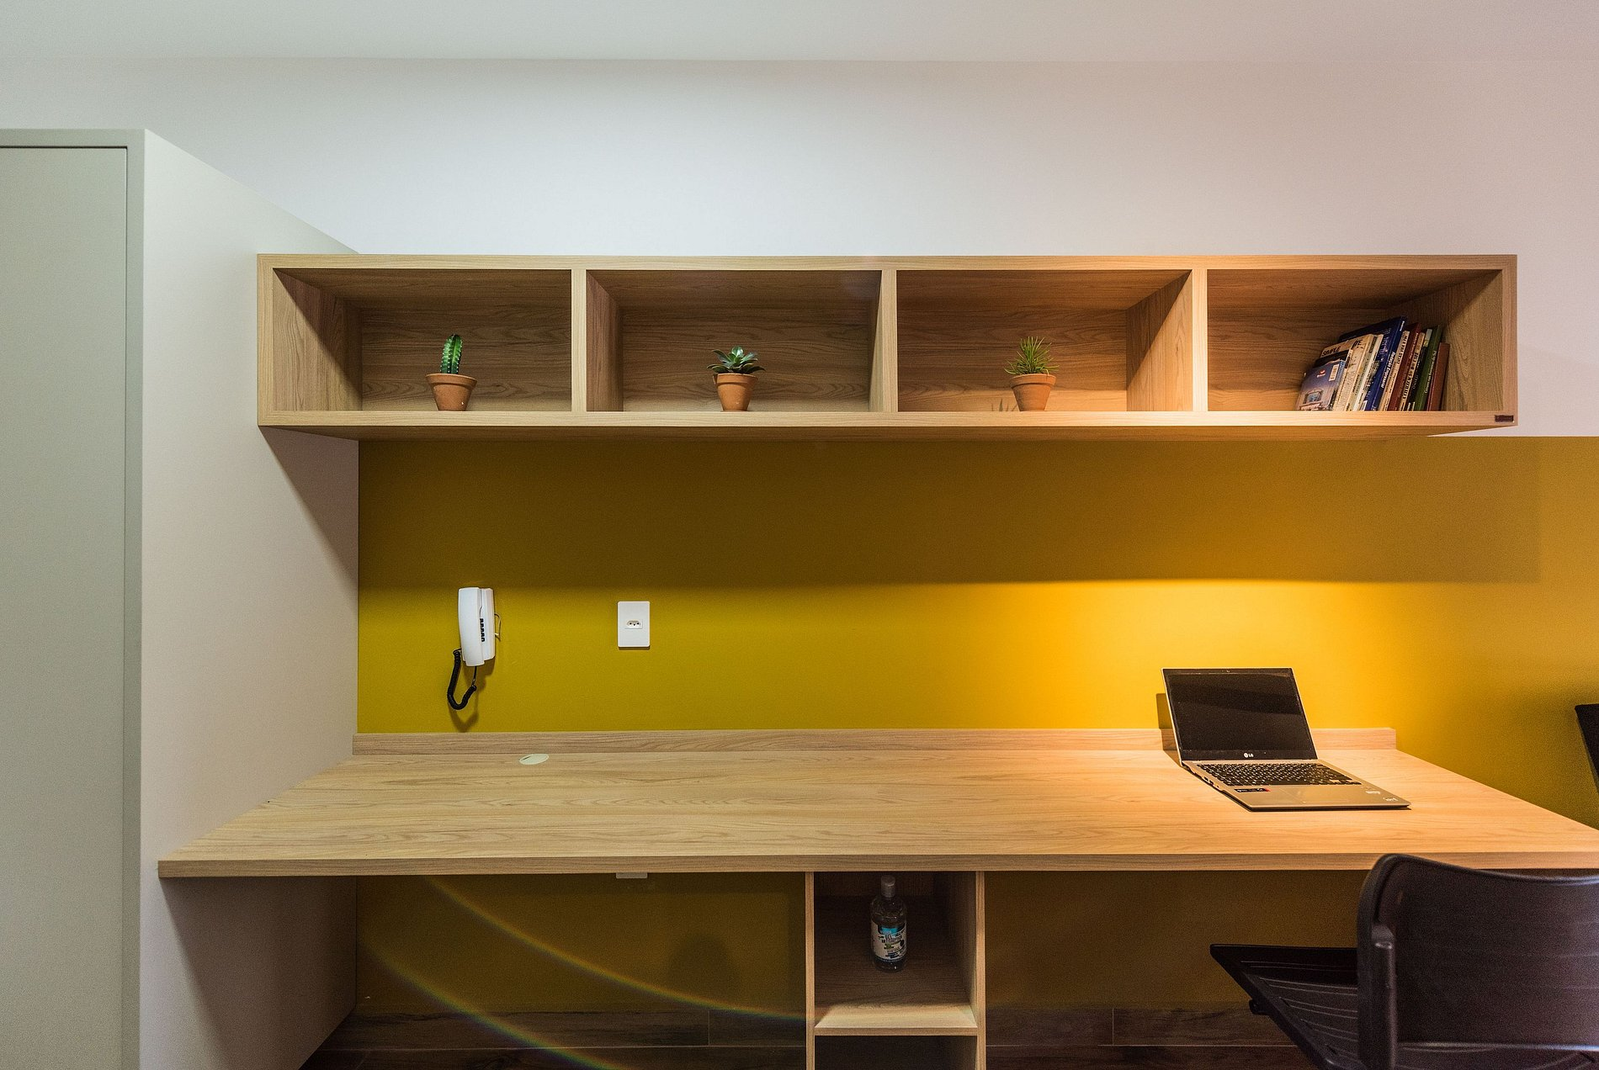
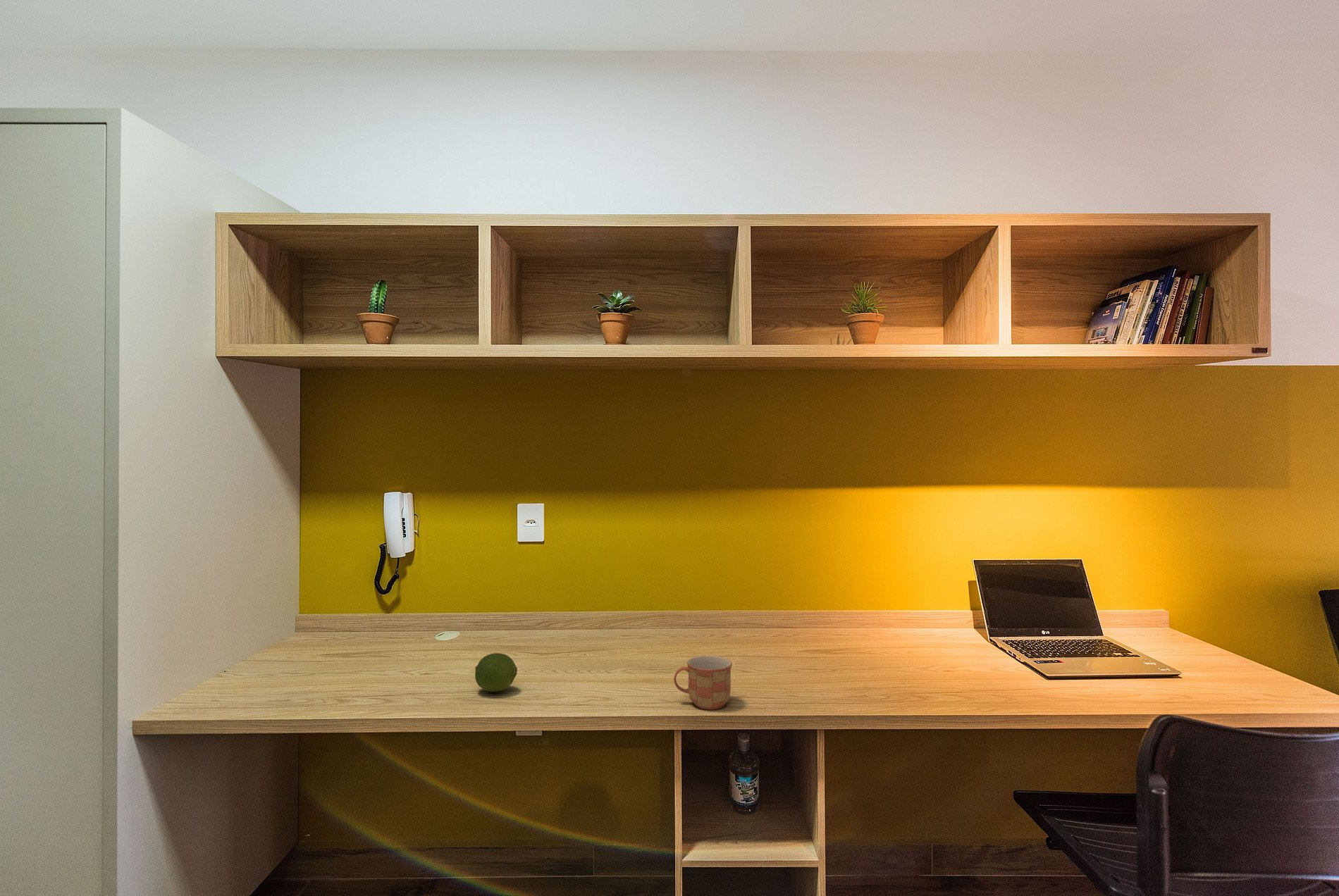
+ mug (703, 682)
+ fruit (495, 672)
